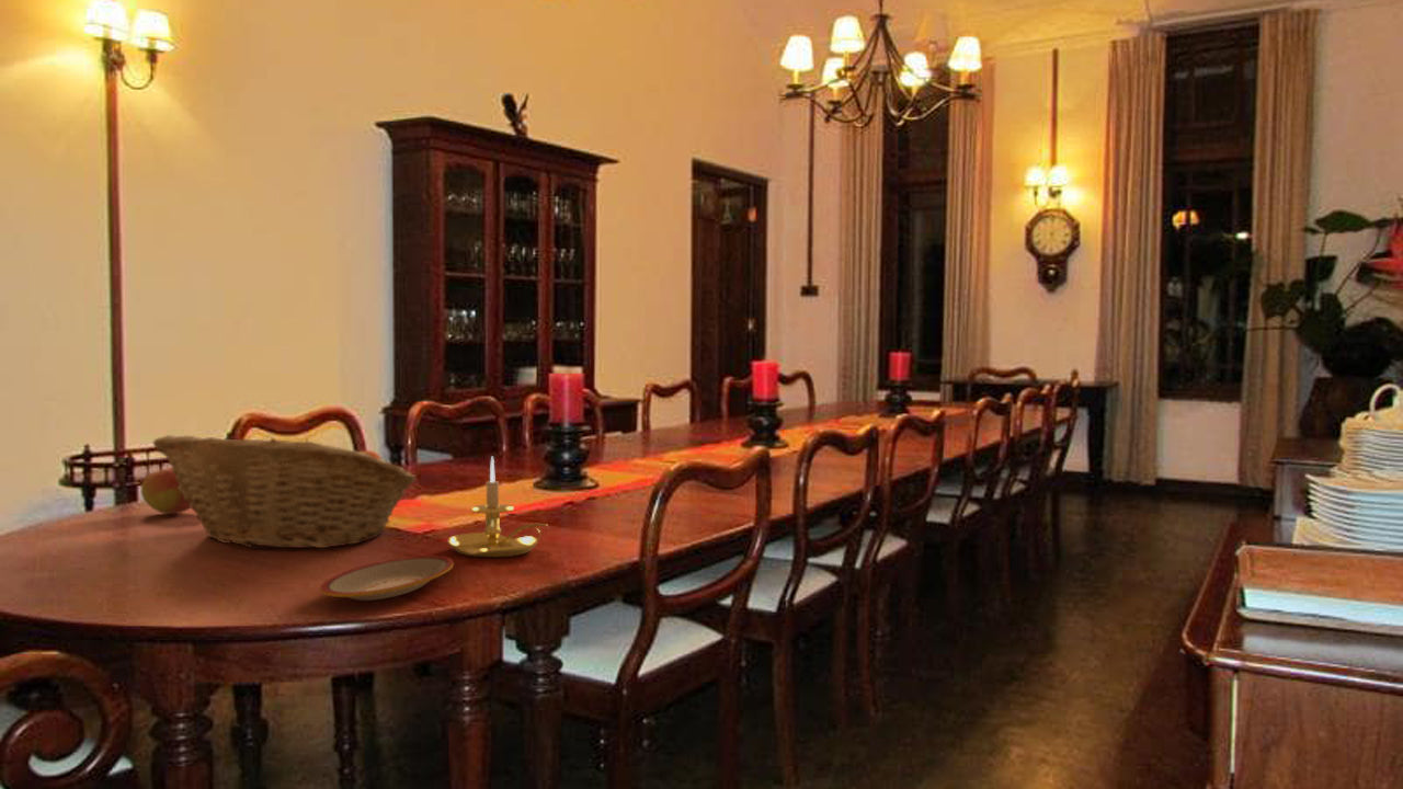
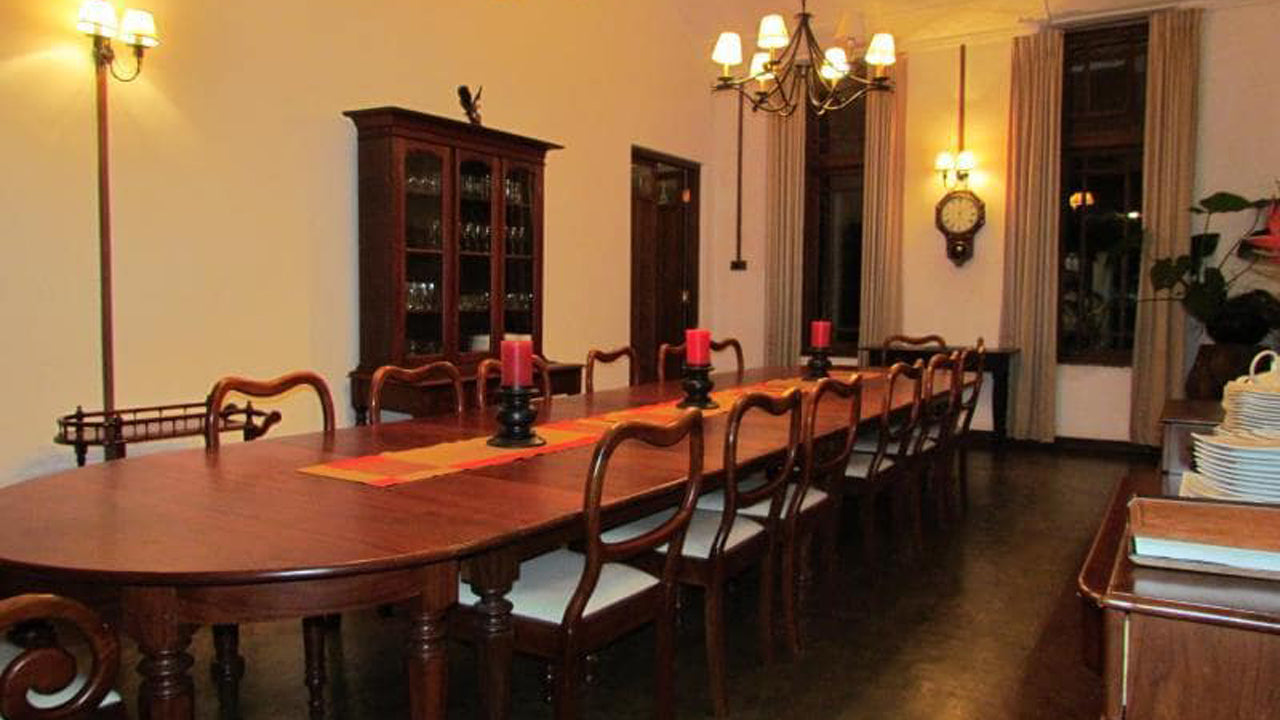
- candle holder (499, 504)
- fruit basket (287, 482)
- fruit (170, 490)
- plate (390, 581)
